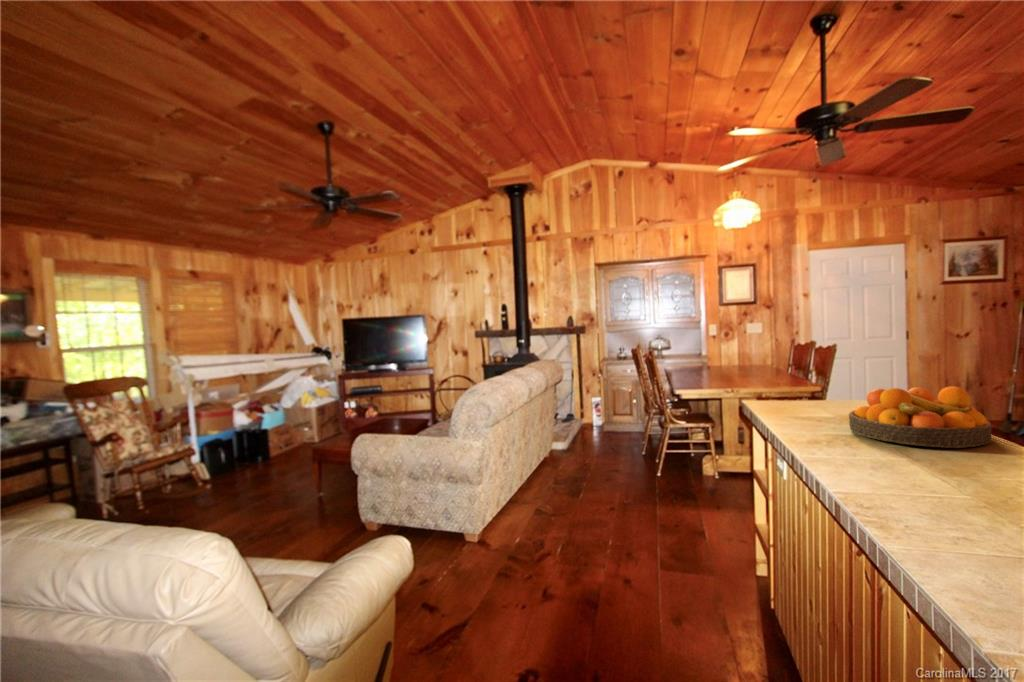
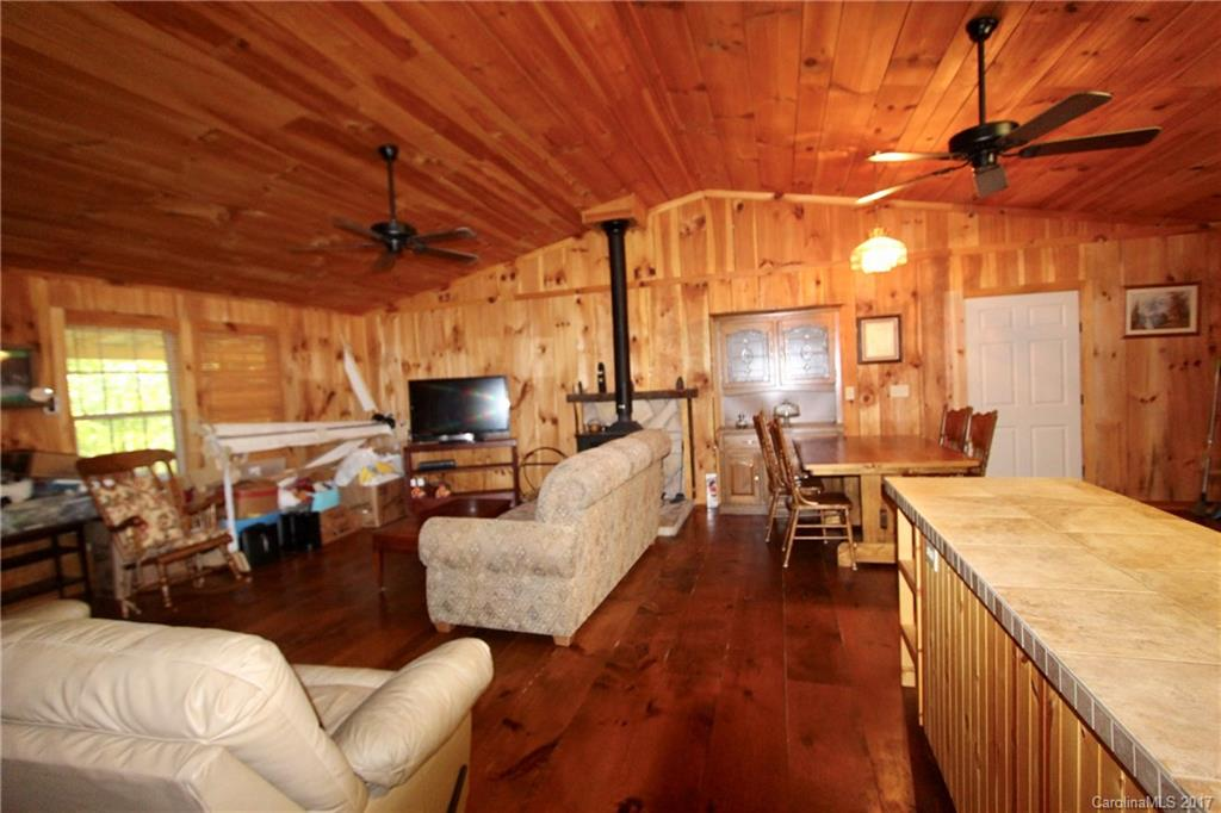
- fruit bowl (915, 410)
